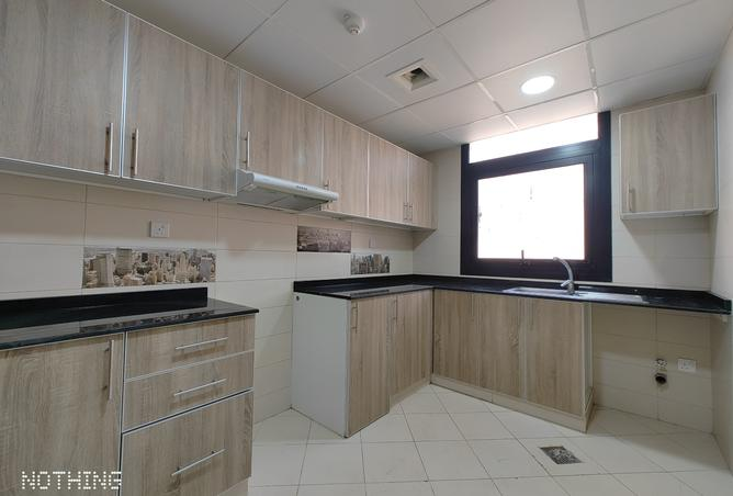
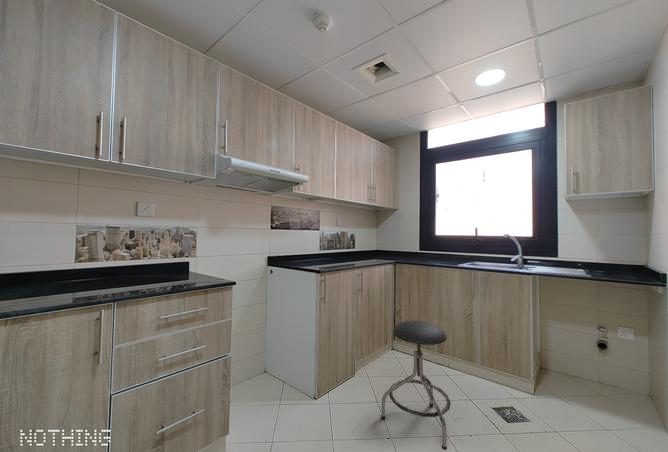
+ stool (414, 372)
